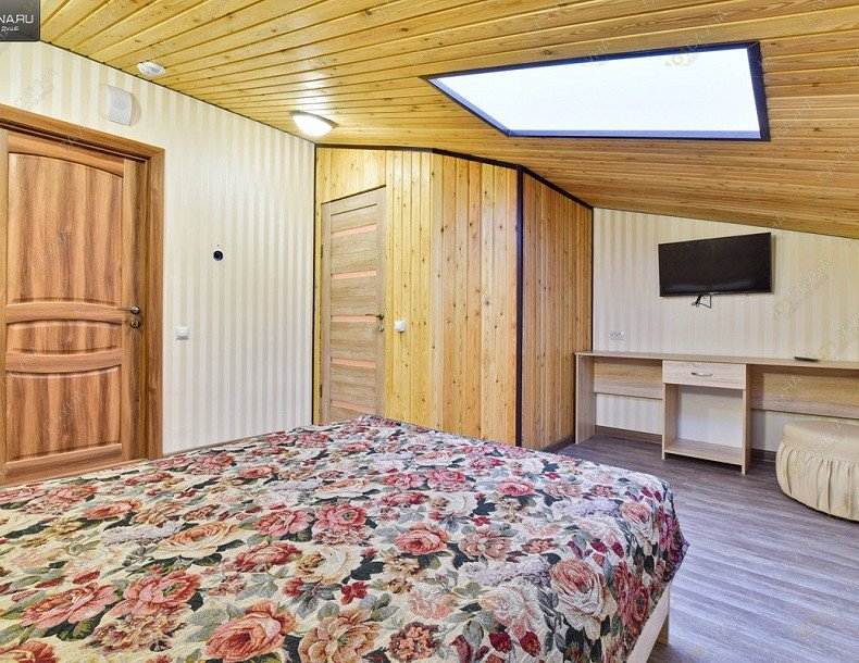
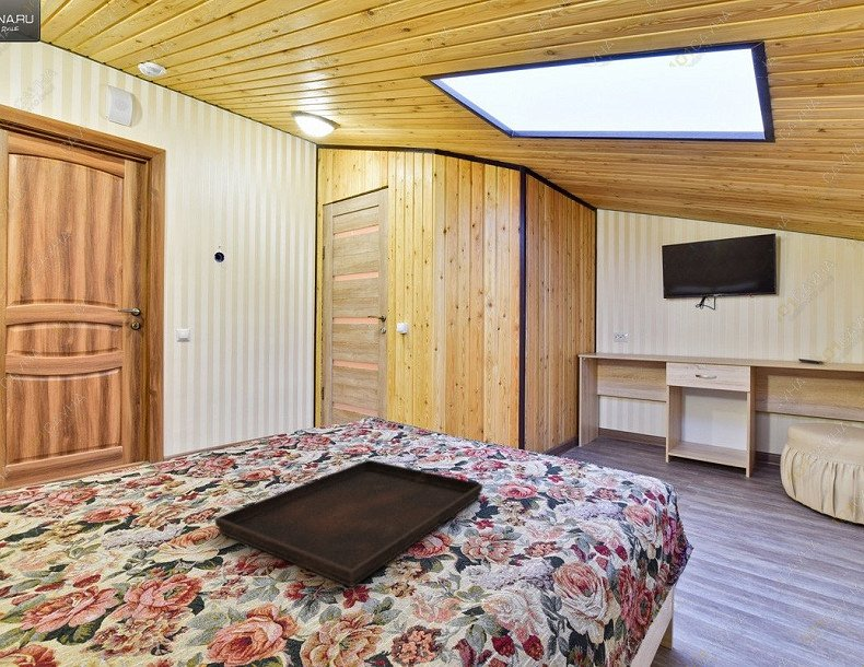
+ serving tray (362, 505)
